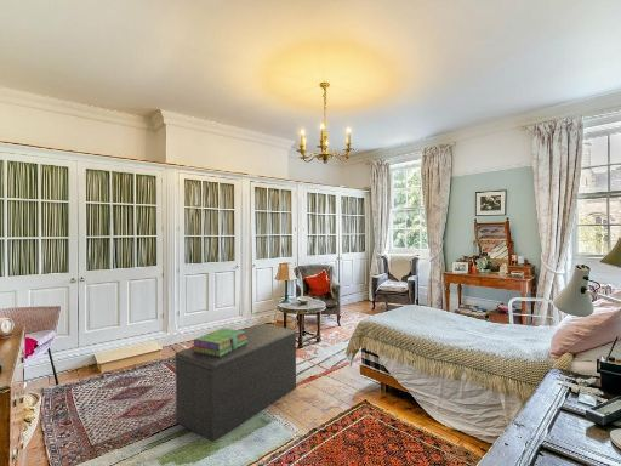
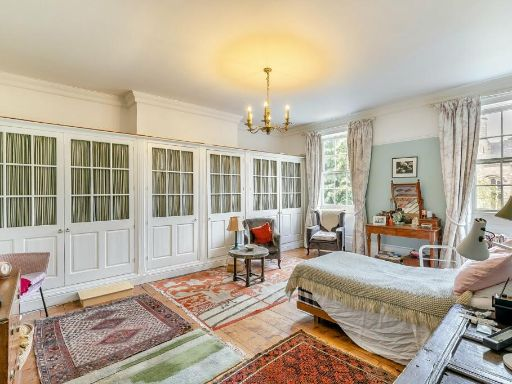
- stack of books (221, 340)
- bench (241, 371)
